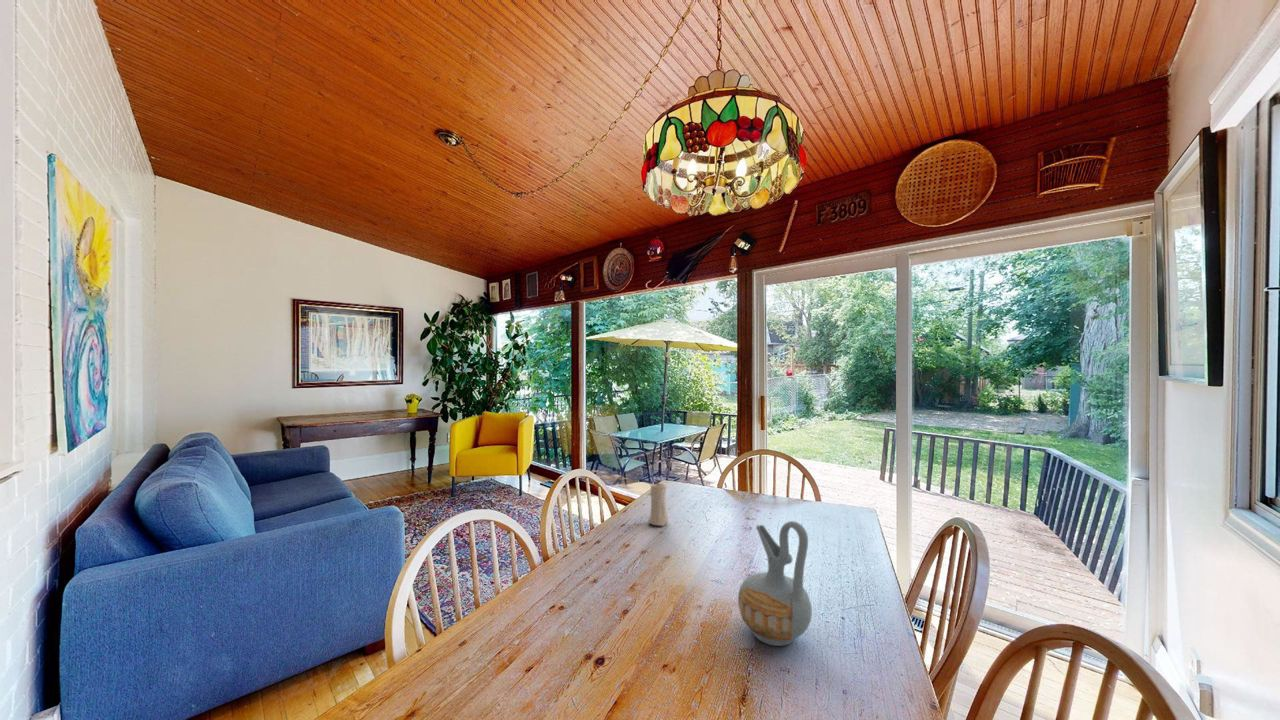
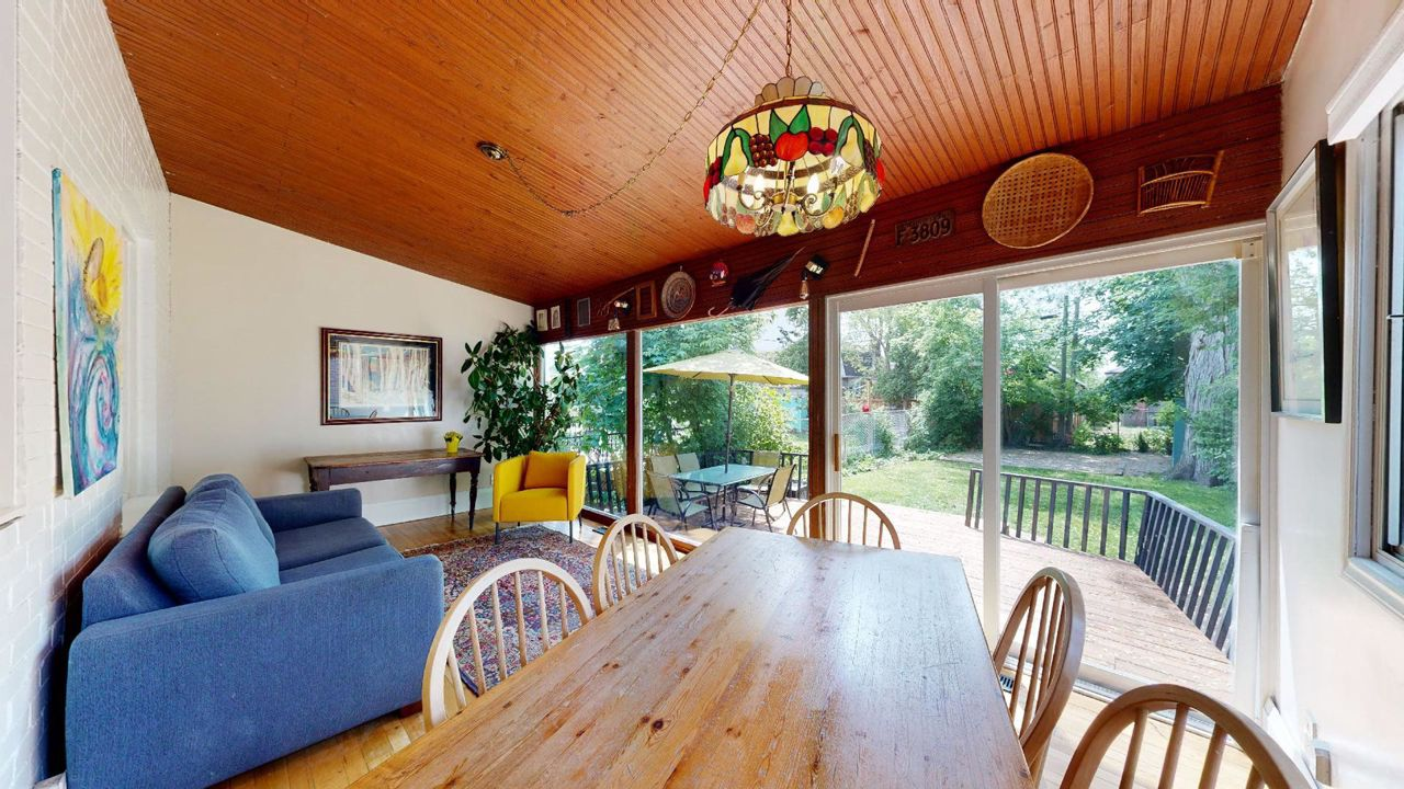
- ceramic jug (773, 575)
- candle (658, 501)
